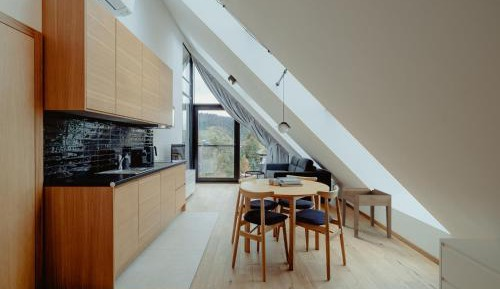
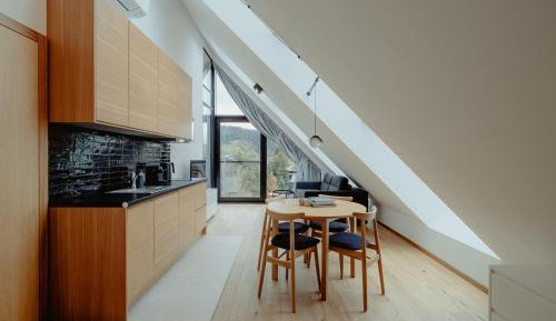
- side table (370, 211)
